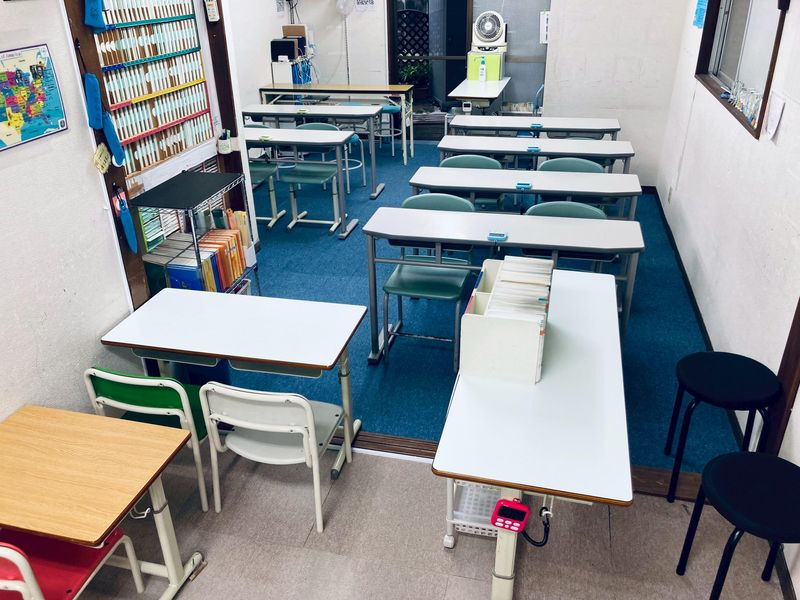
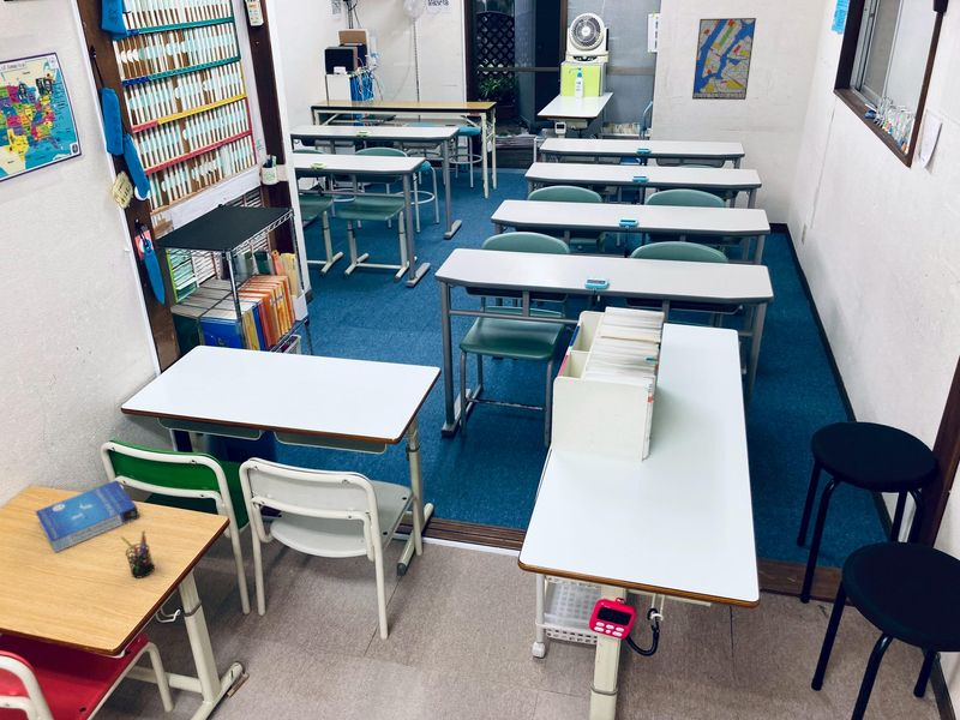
+ wall art (722, 59)
+ pen holder (140, 551)
+ book (86, 514)
